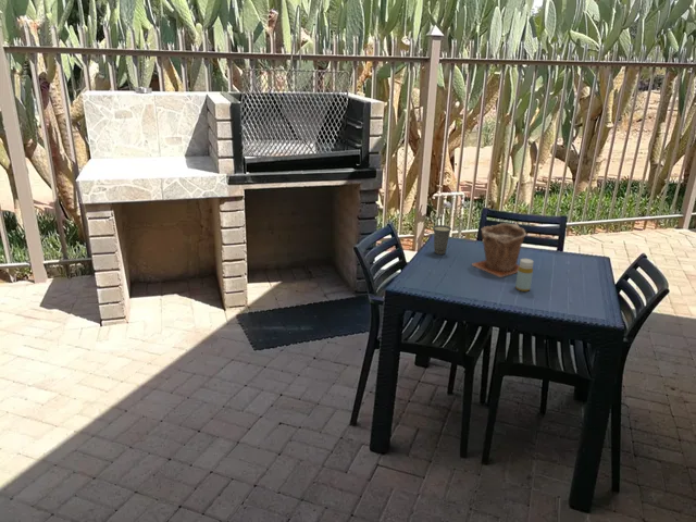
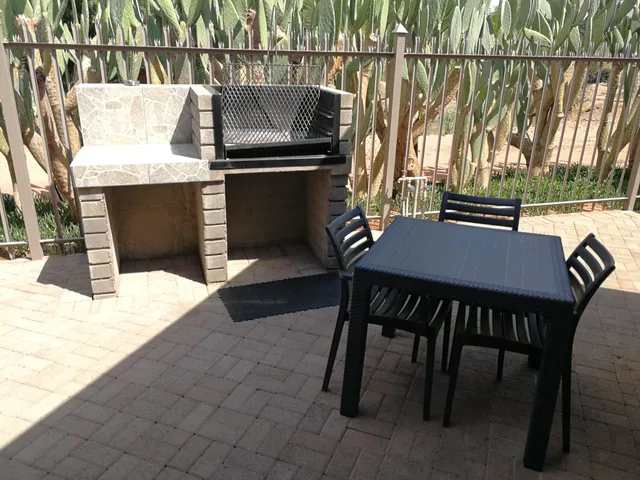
- bottle (524, 274)
- plant pot (500, 248)
- cup (440, 240)
